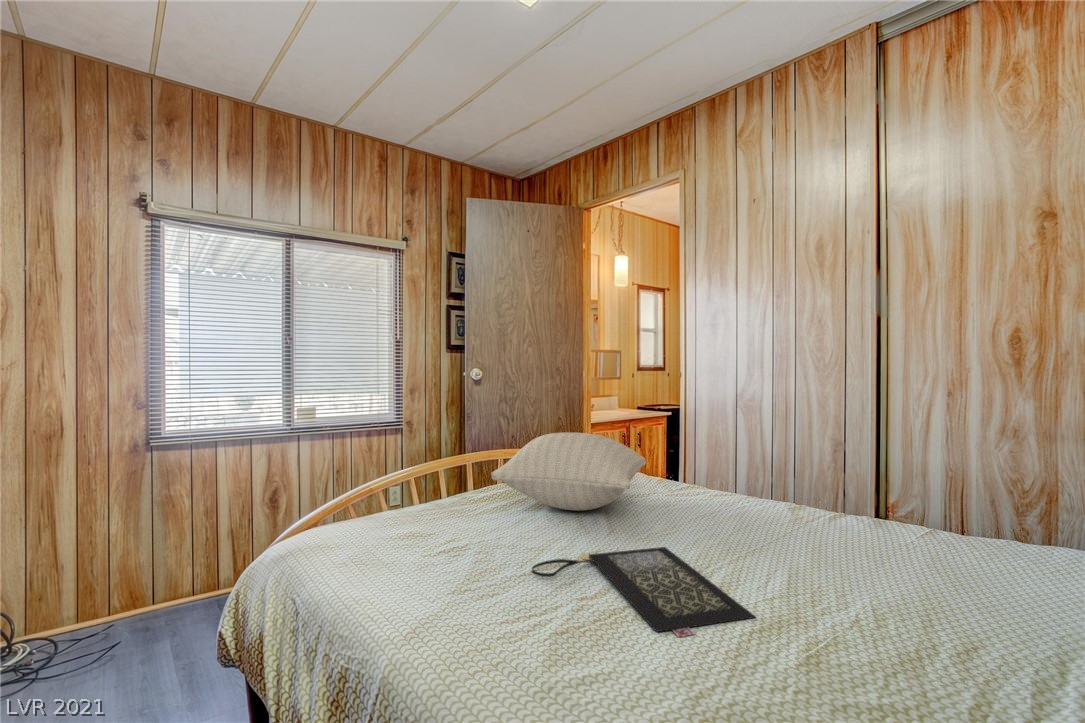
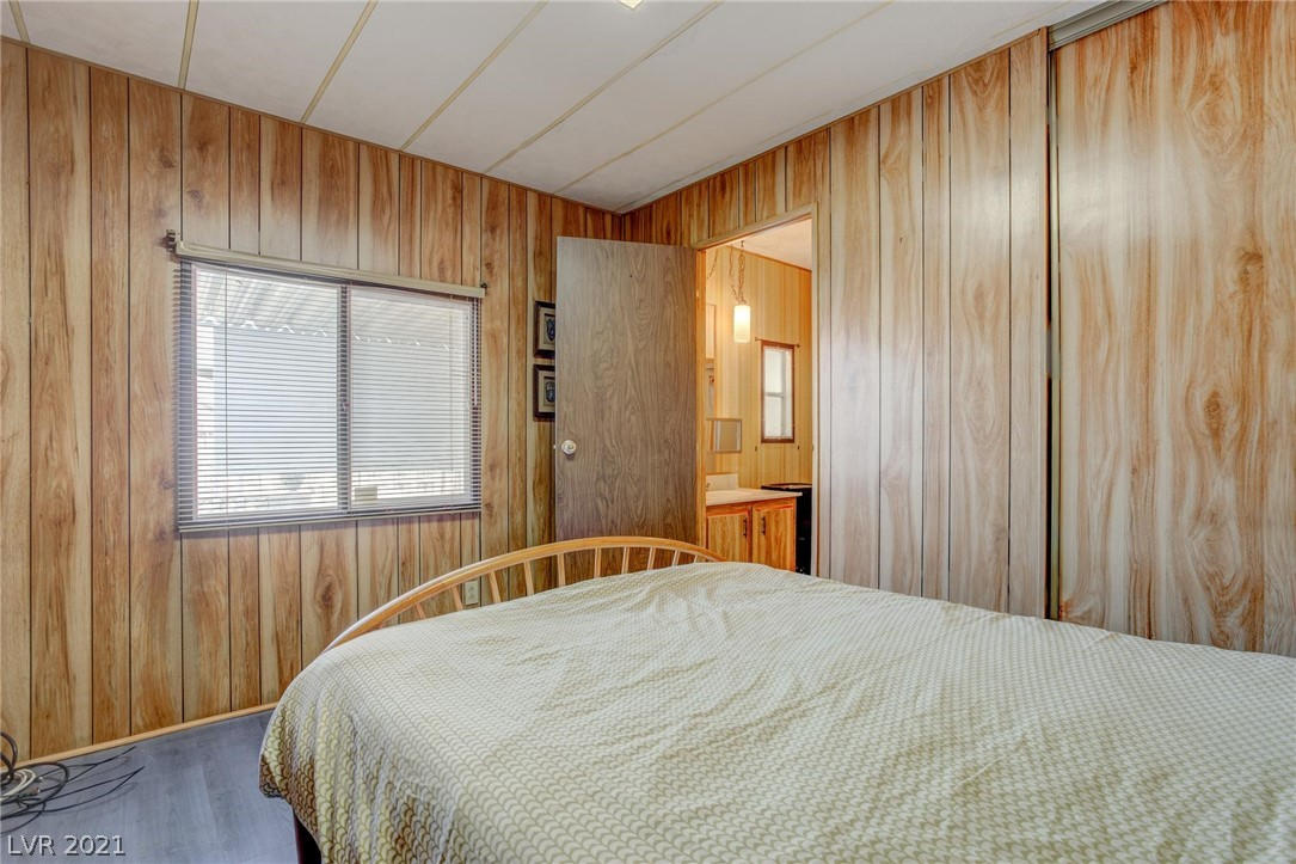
- pillow (574, 468)
- clutch bag (653, 578)
